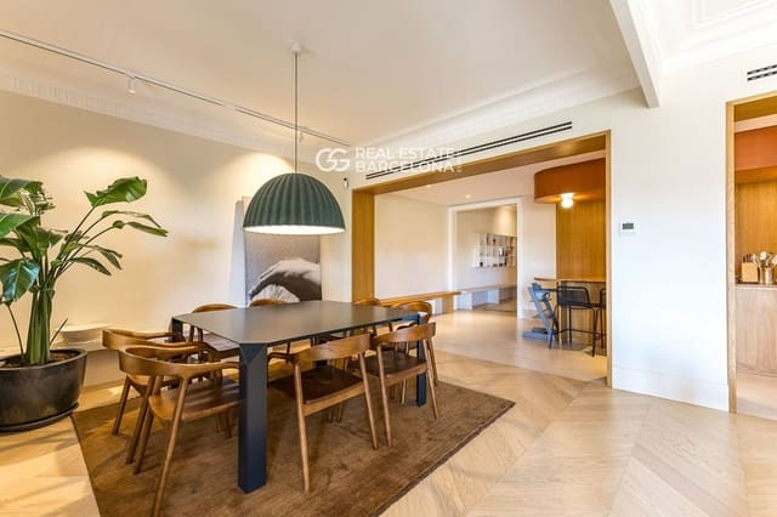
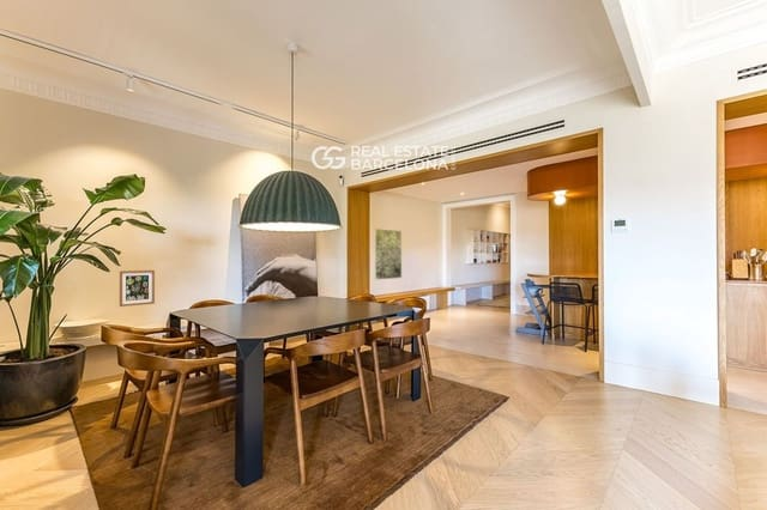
+ wall art (137, 287)
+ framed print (388, 254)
